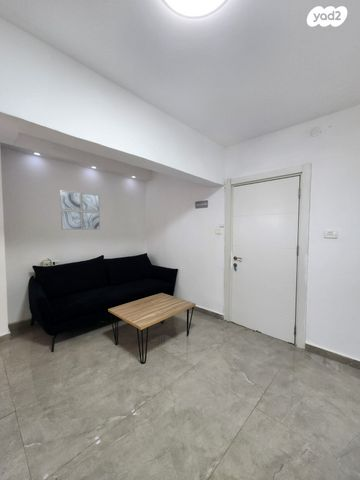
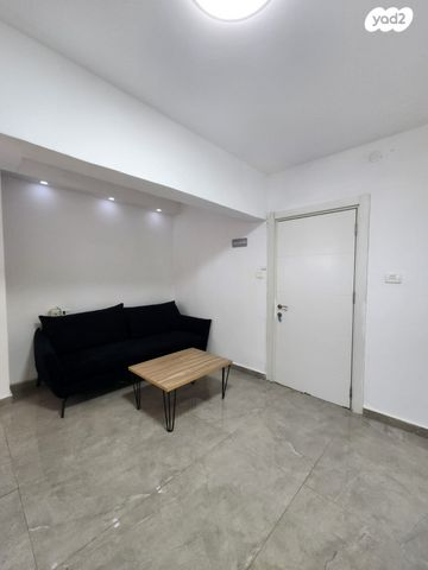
- wall art (80, 210)
